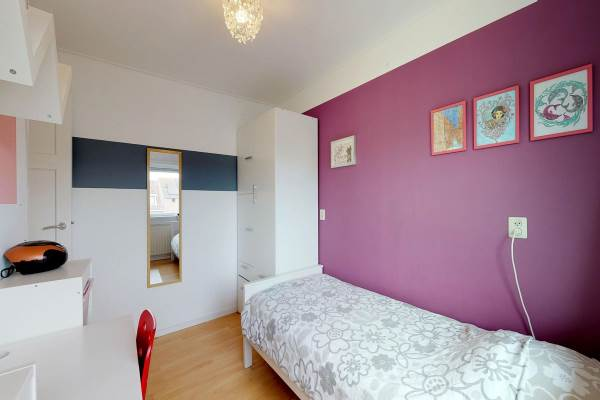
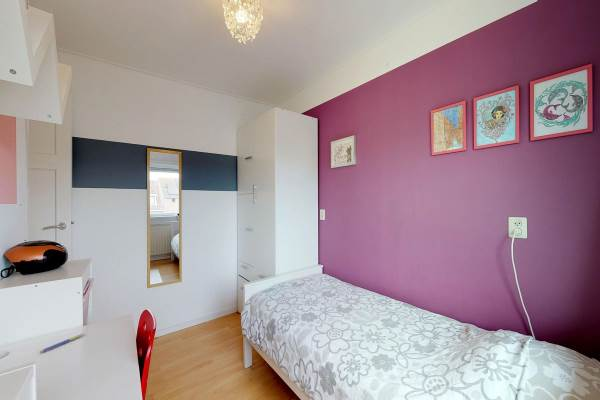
+ pen (63, 342)
